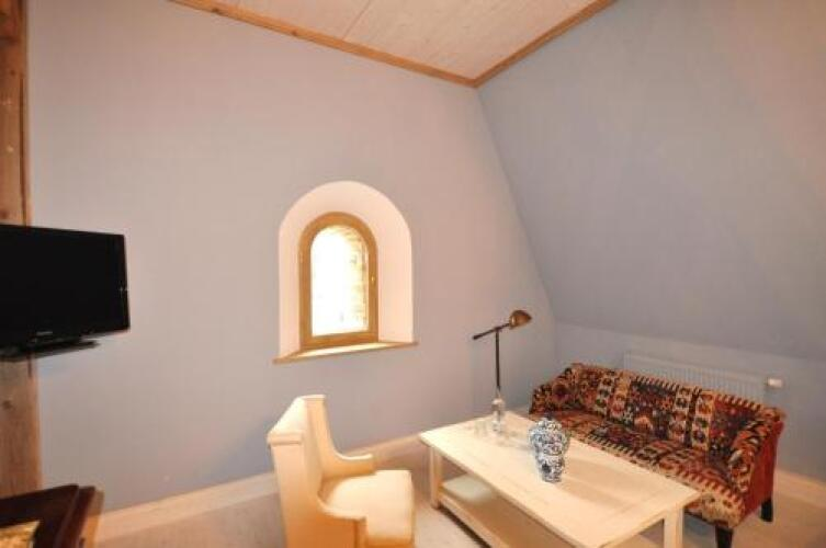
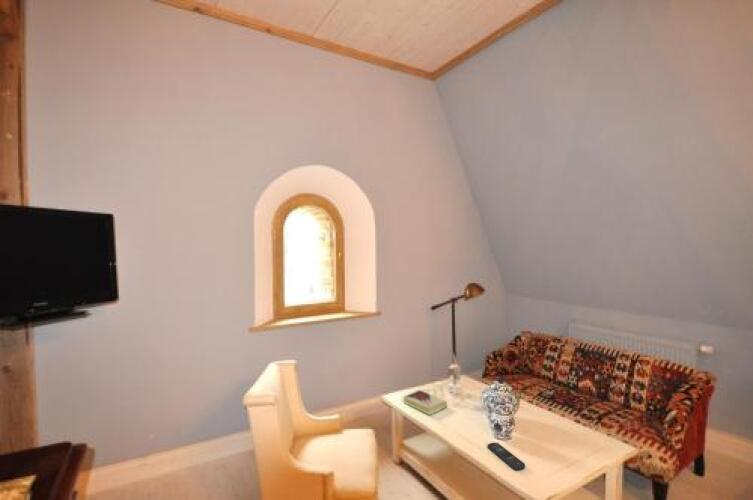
+ book (424, 401)
+ remote control (505, 455)
